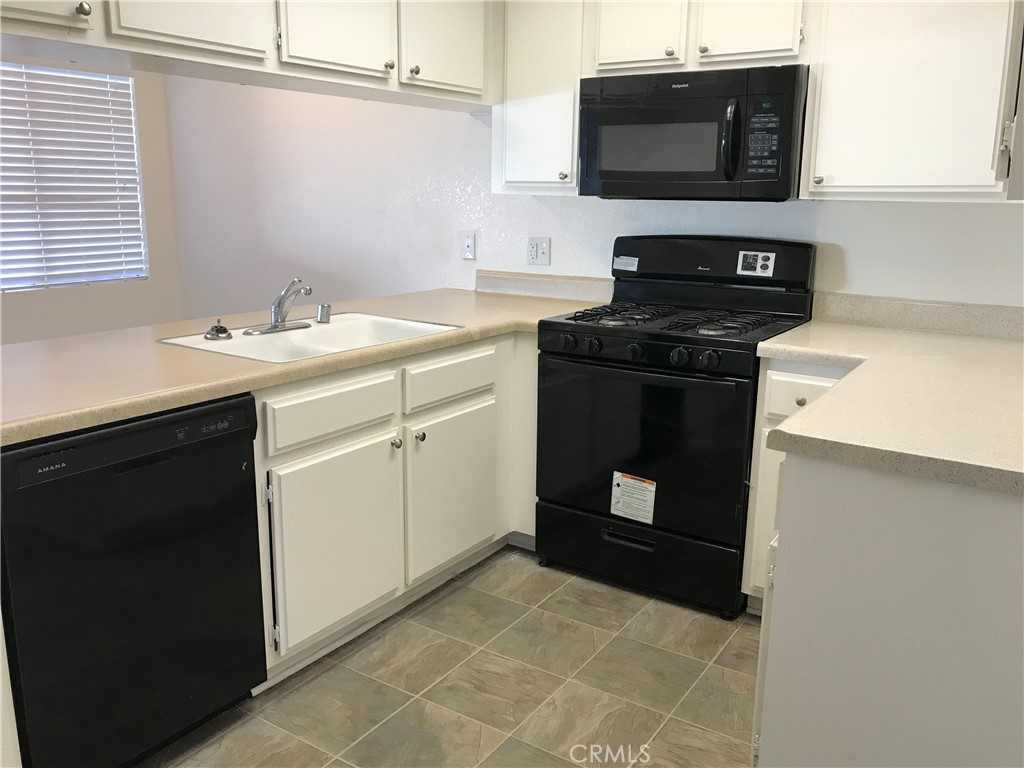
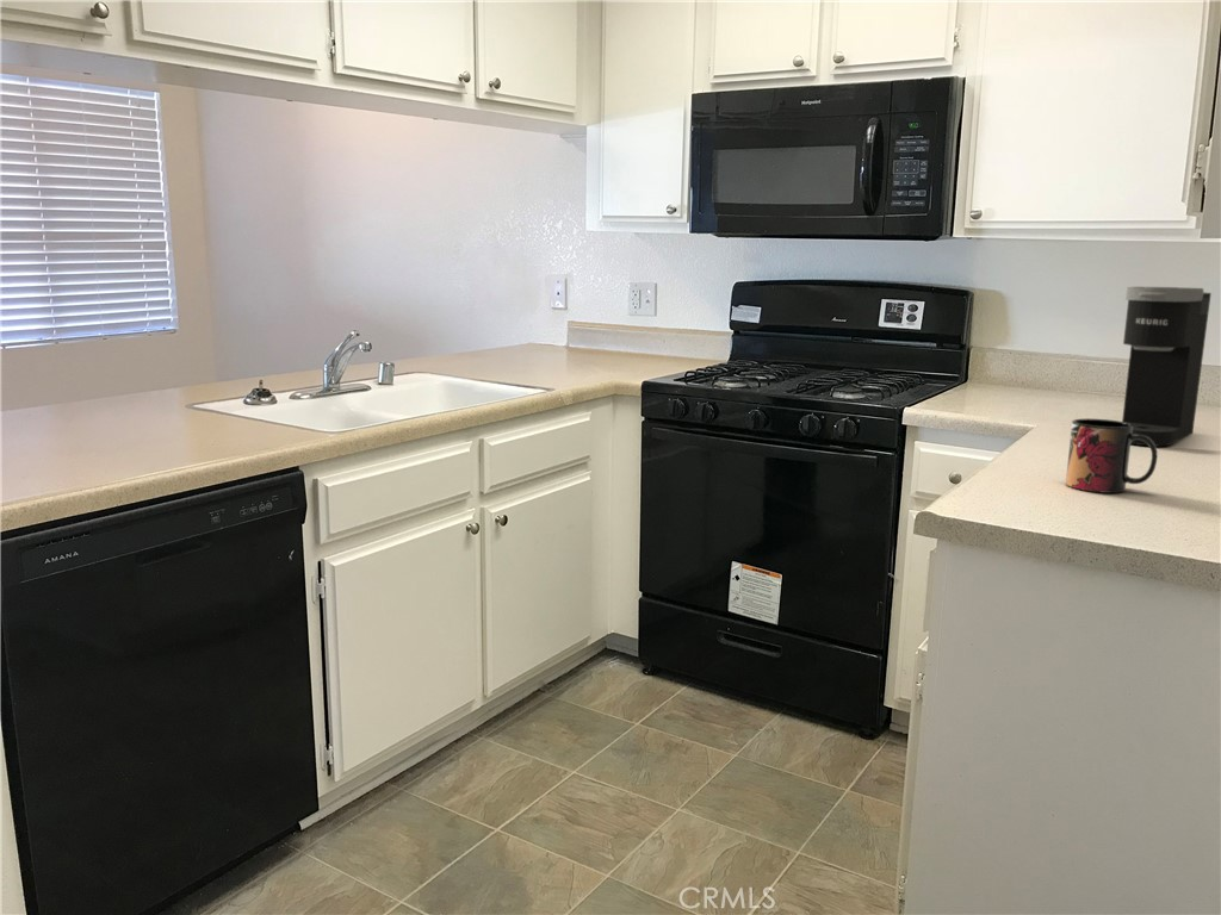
+ mug (1111, 455)
+ coffee maker (1161, 362)
